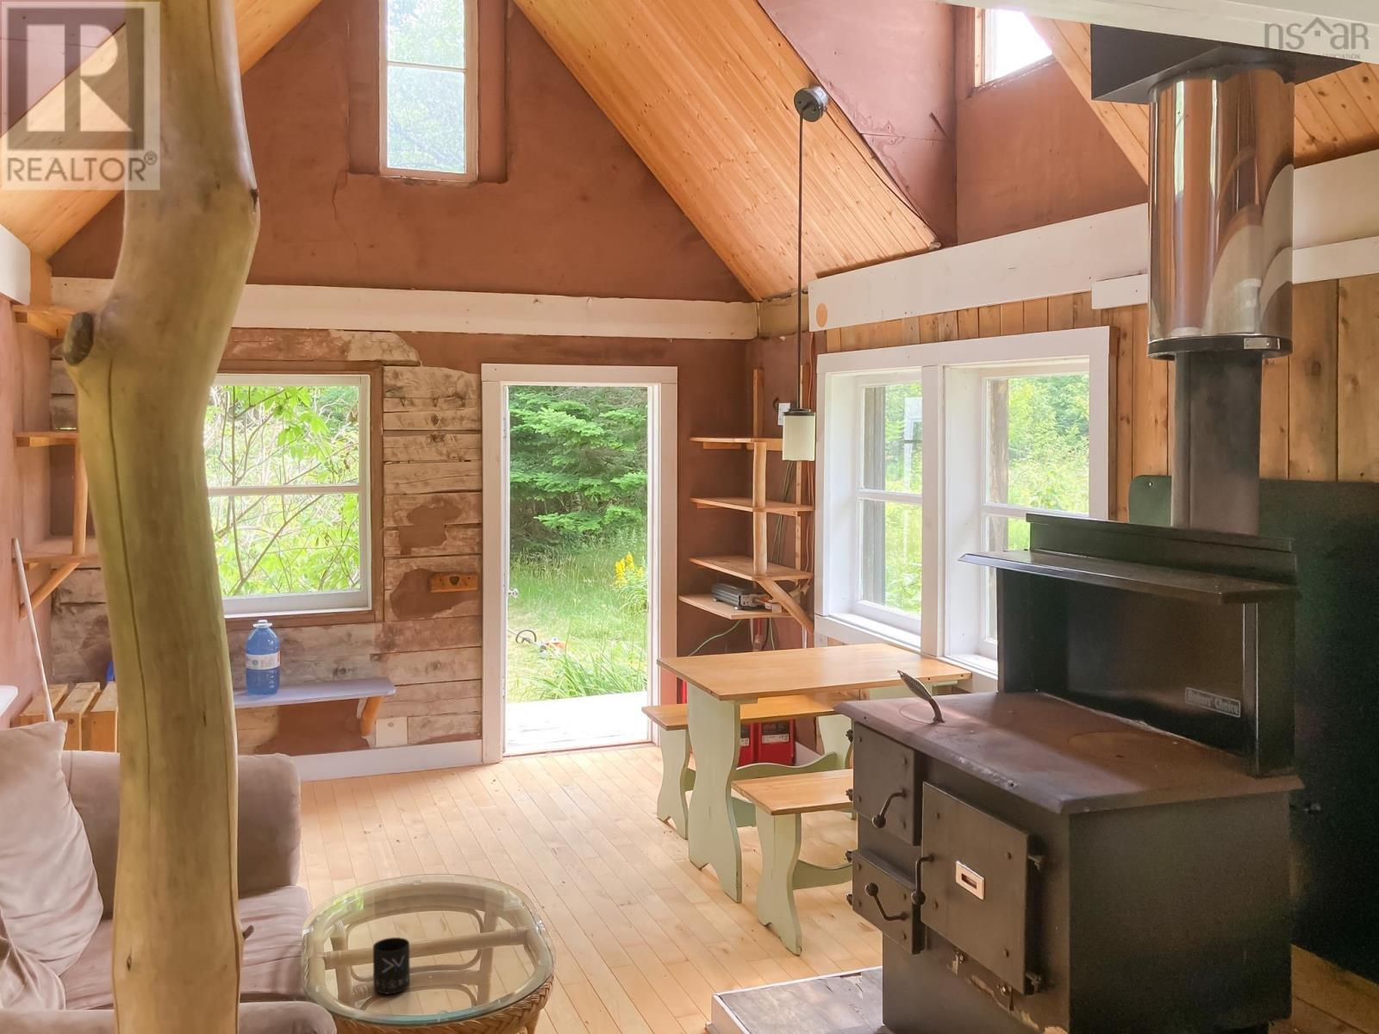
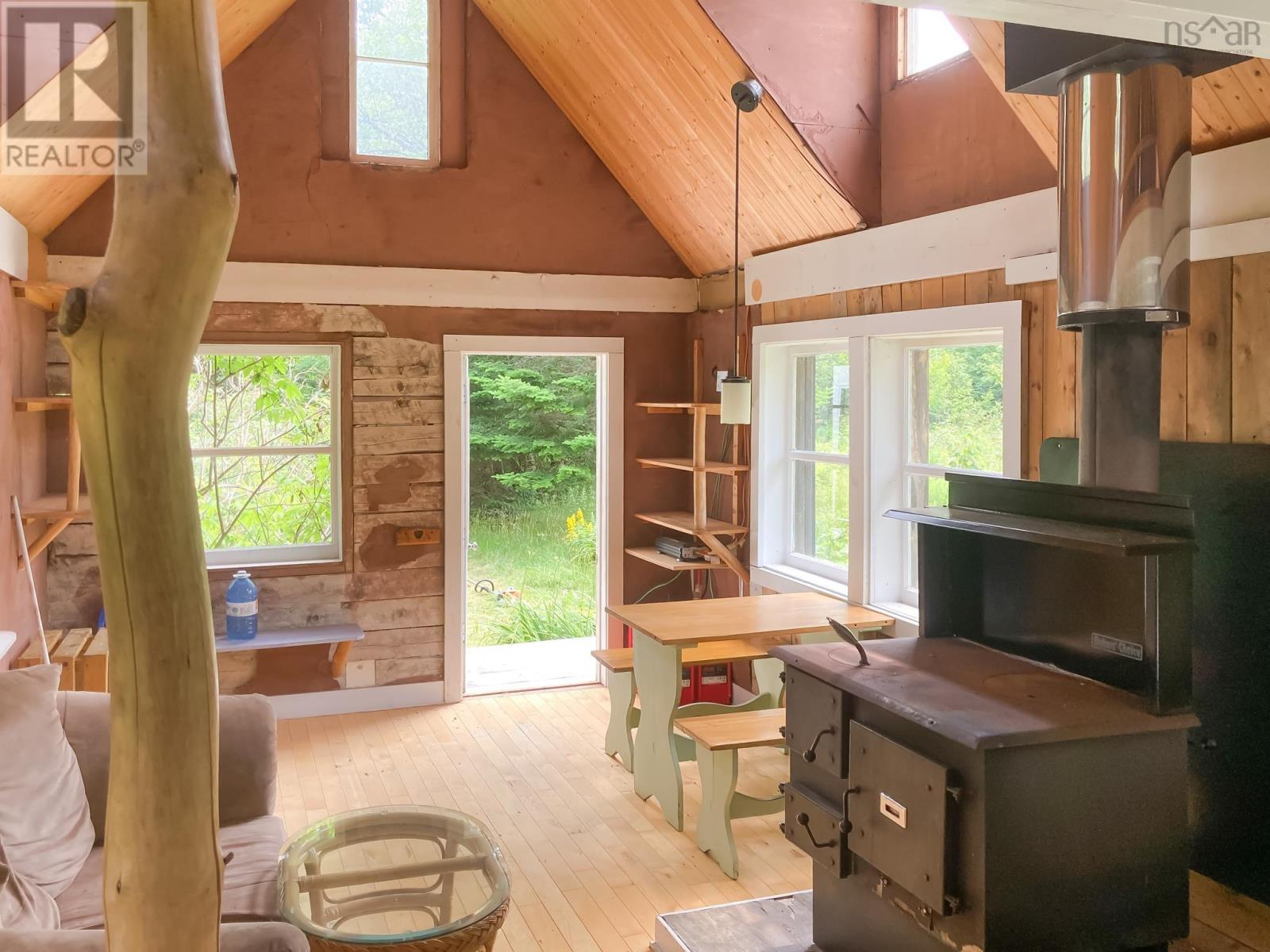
- mug (391, 962)
